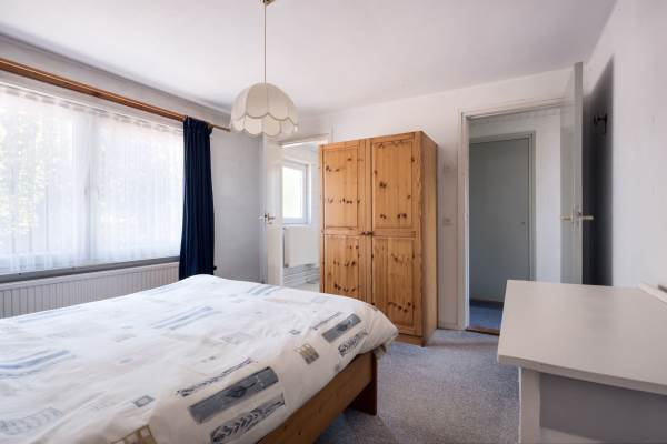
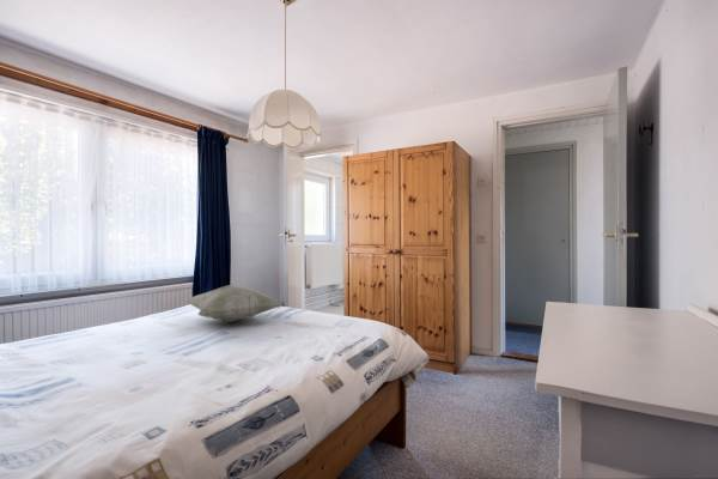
+ decorative pillow (233, 302)
